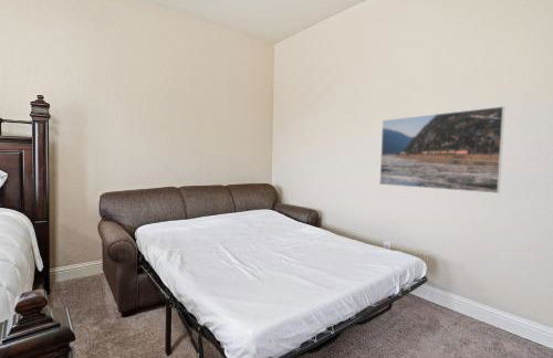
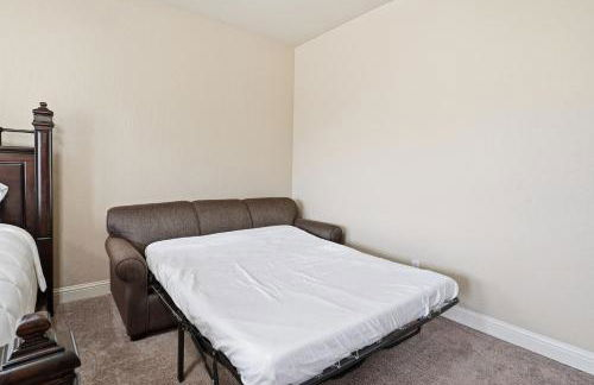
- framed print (432, 151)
